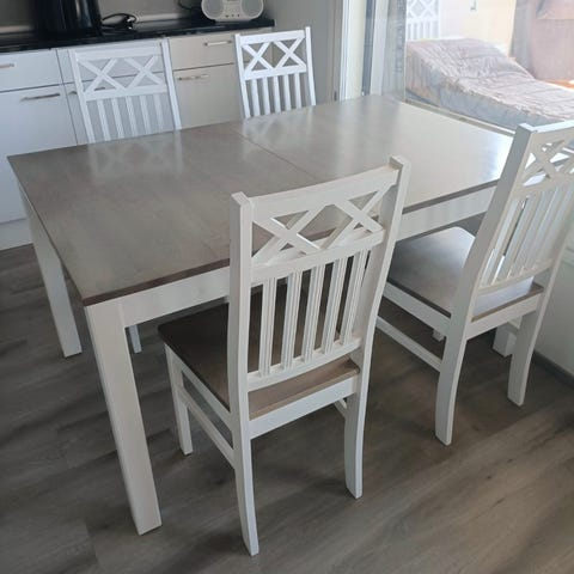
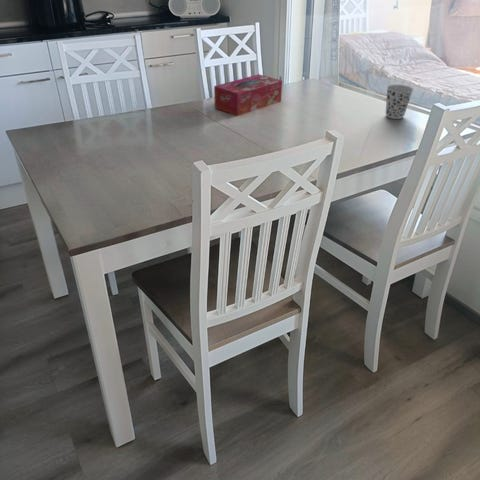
+ cup (397, 102)
+ tissue box (248, 94)
